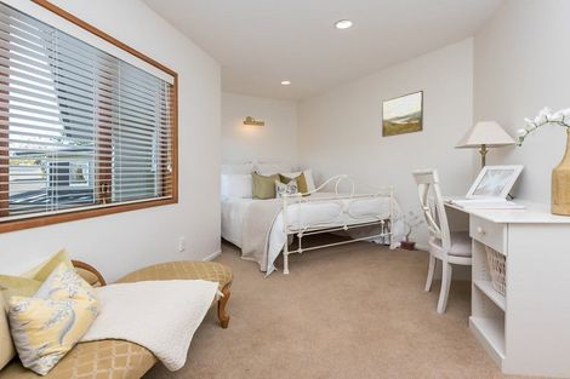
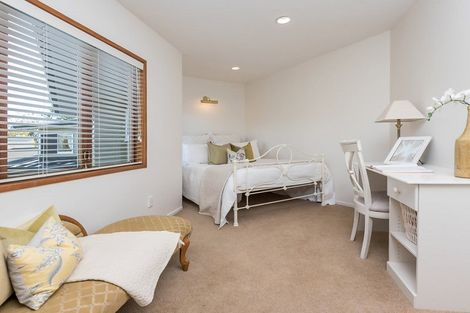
- potted plant (410, 230)
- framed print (400, 115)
